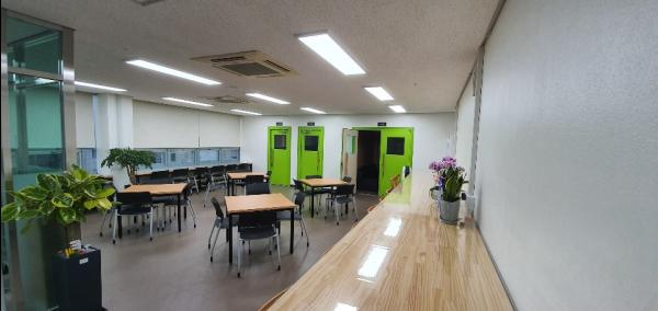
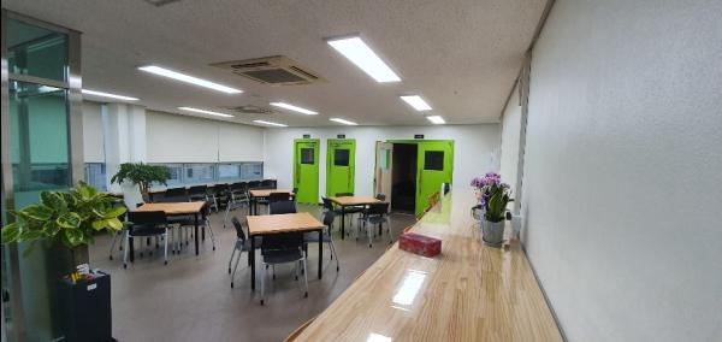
+ tissue box (419, 243)
